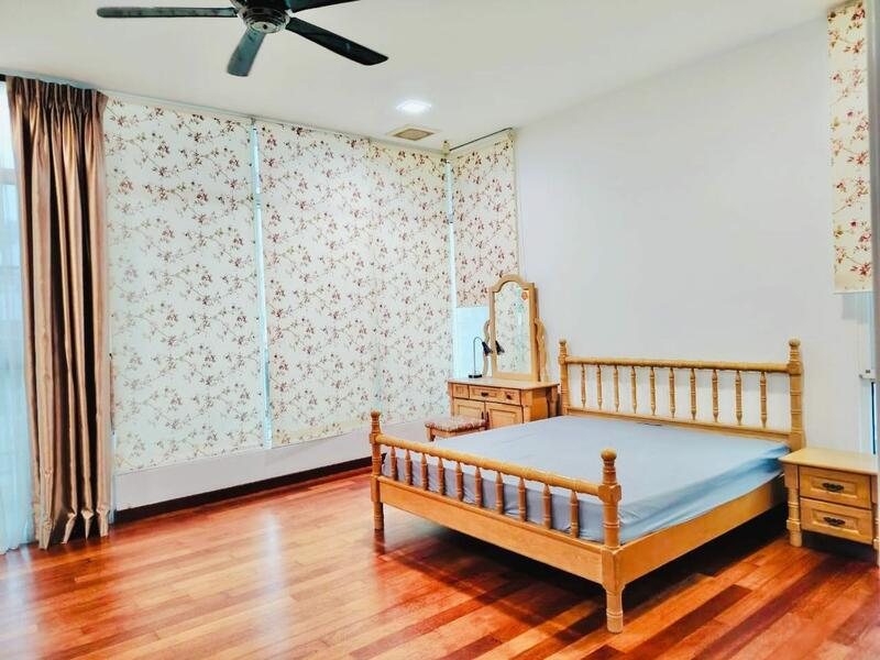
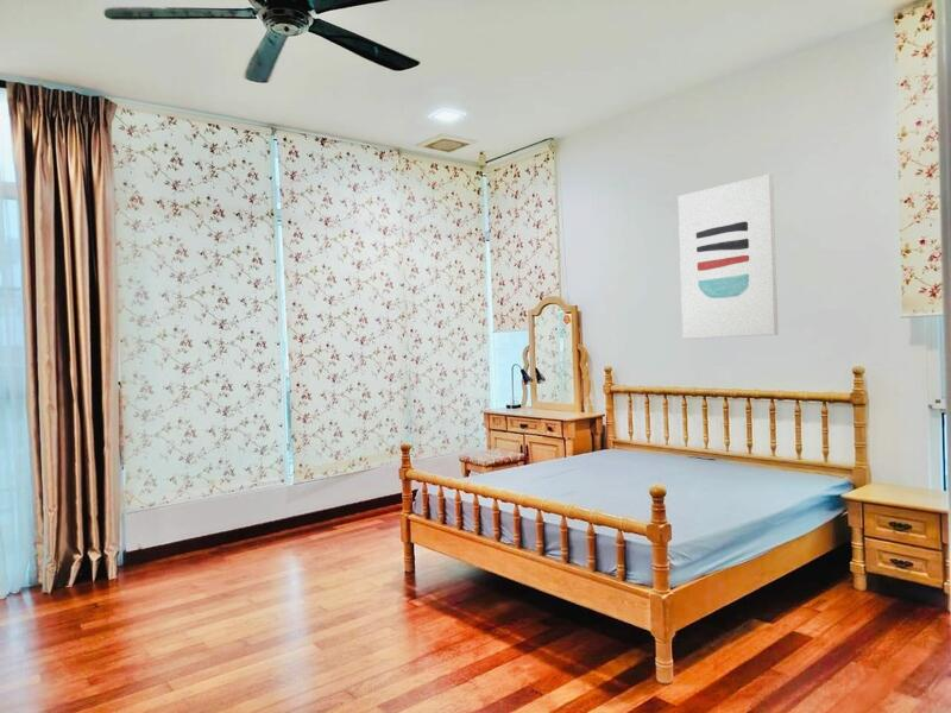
+ wall art (725, 261)
